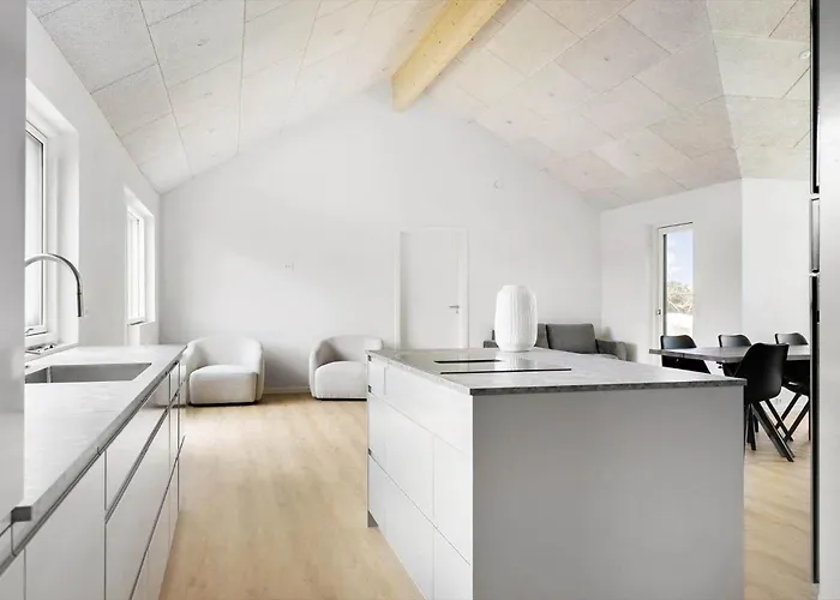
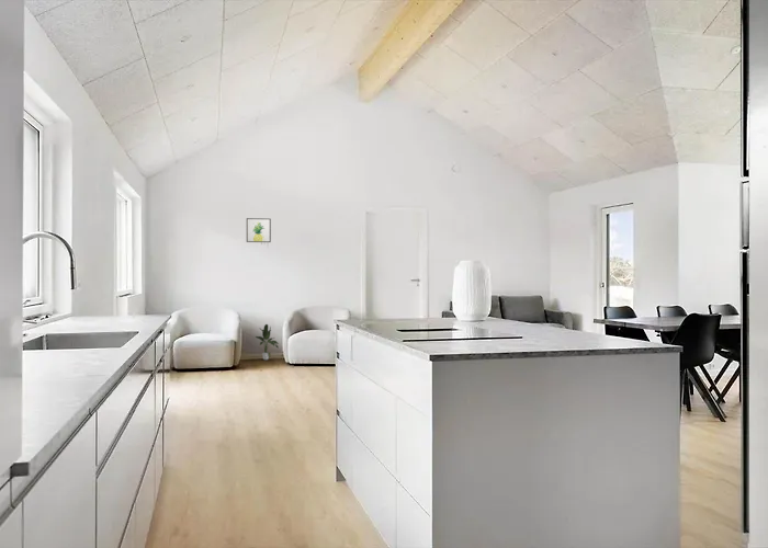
+ potted plant (267, 342)
+ wall art (258, 230)
